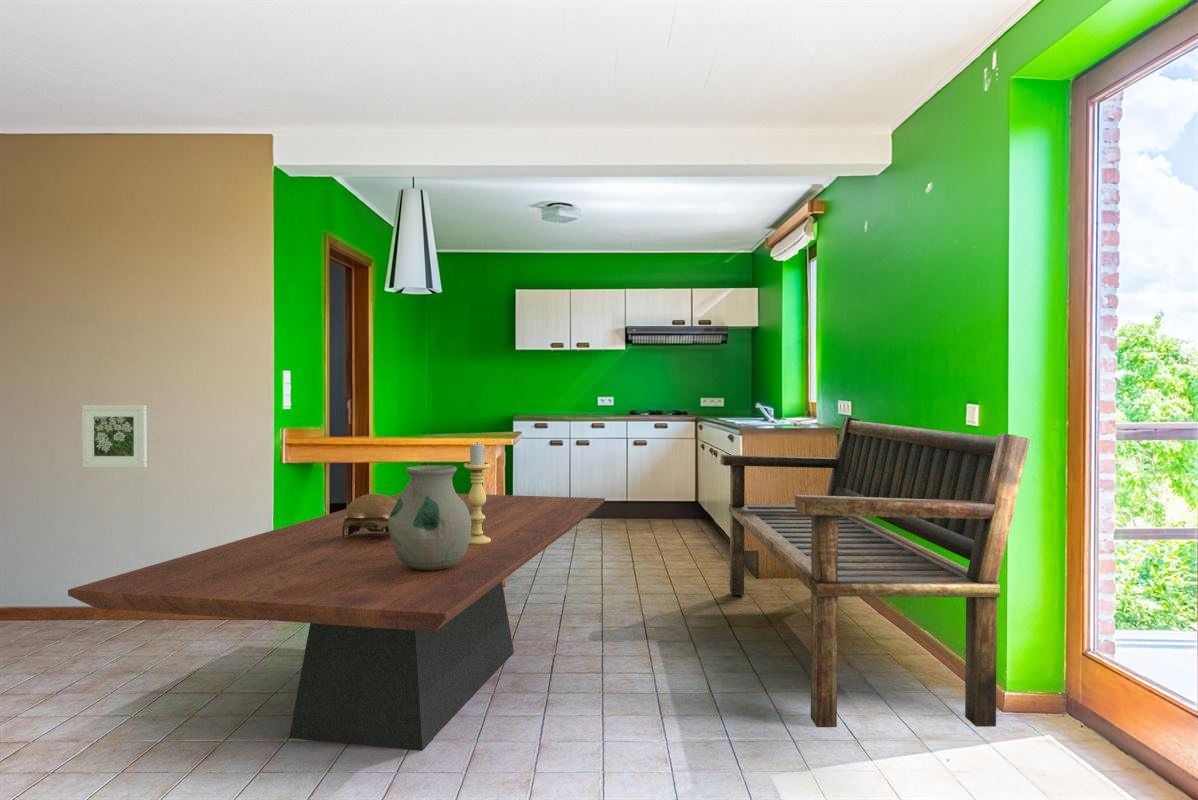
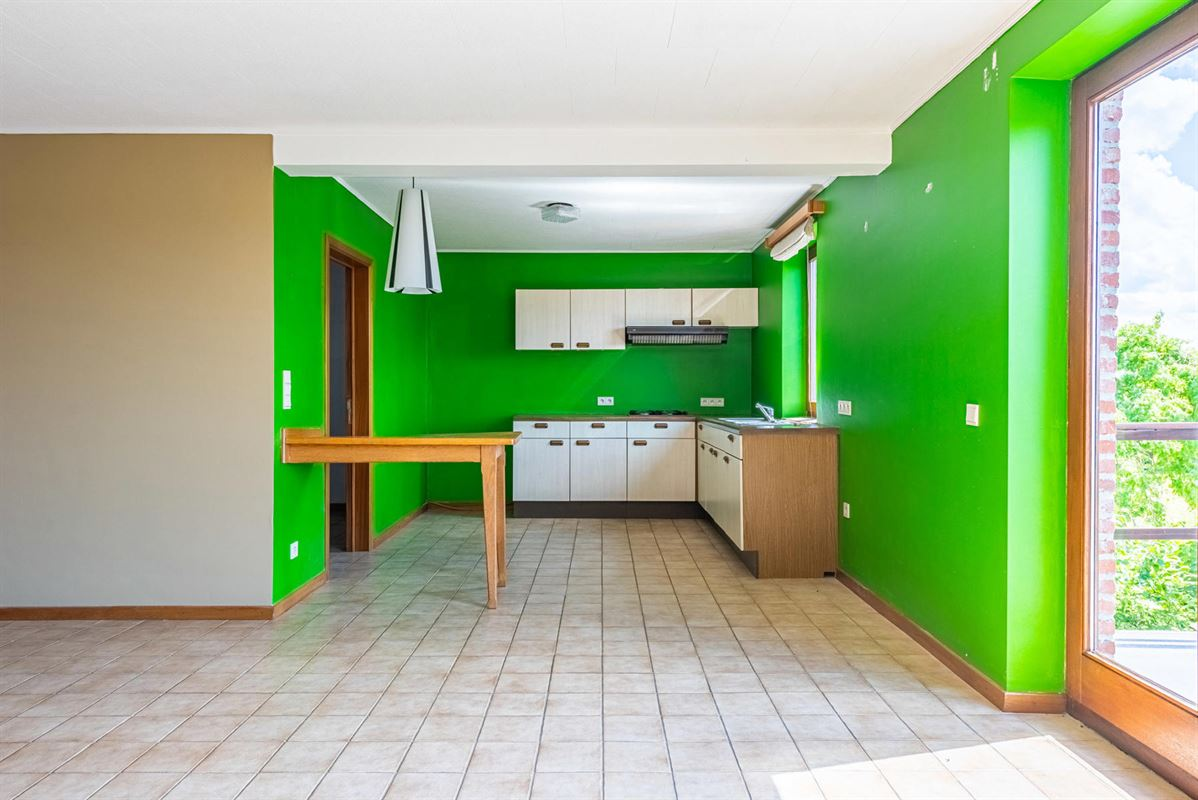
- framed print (114, 436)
- bench (835, 533)
- vase (430, 516)
- dining table (417, 609)
- decorative bowl (373, 515)
- candle holder (477, 491)
